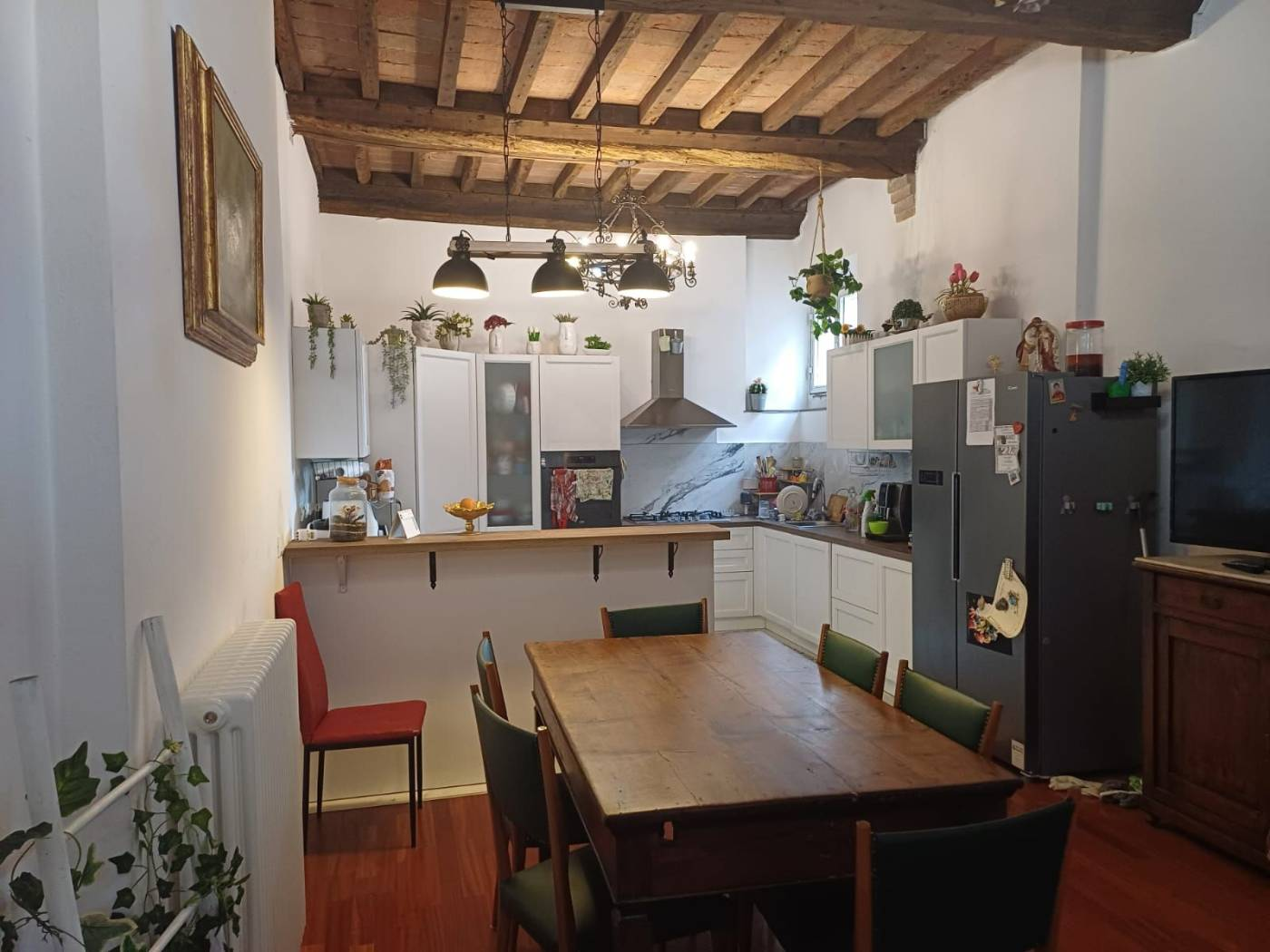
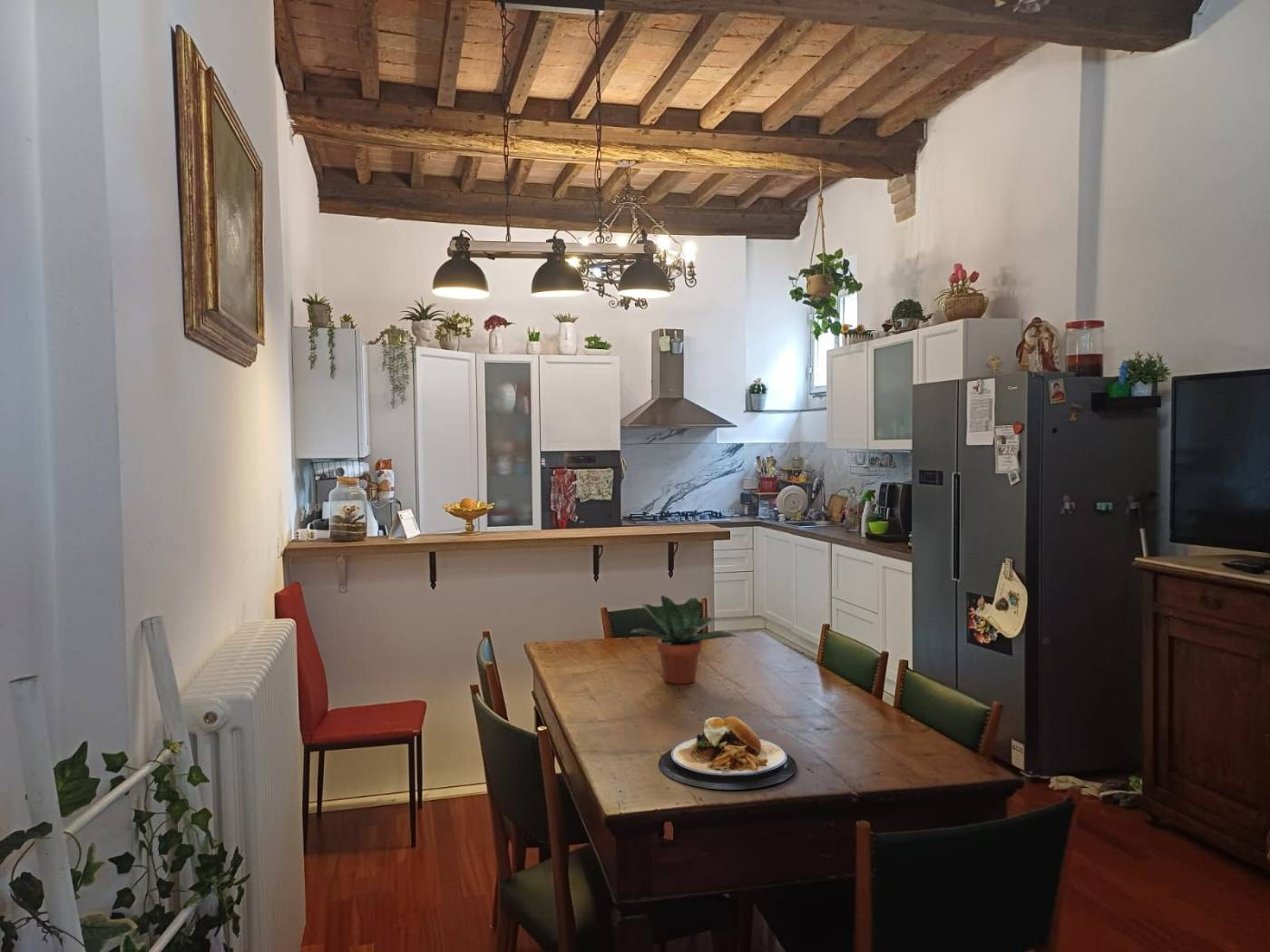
+ potted plant (680, 636)
+ plate (727, 744)
